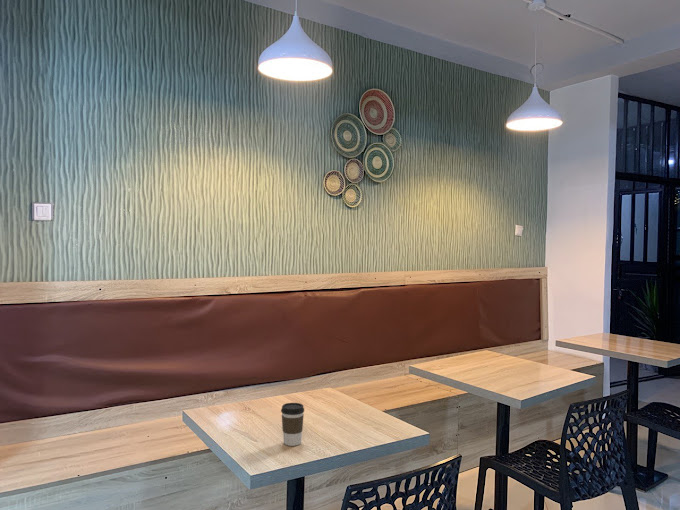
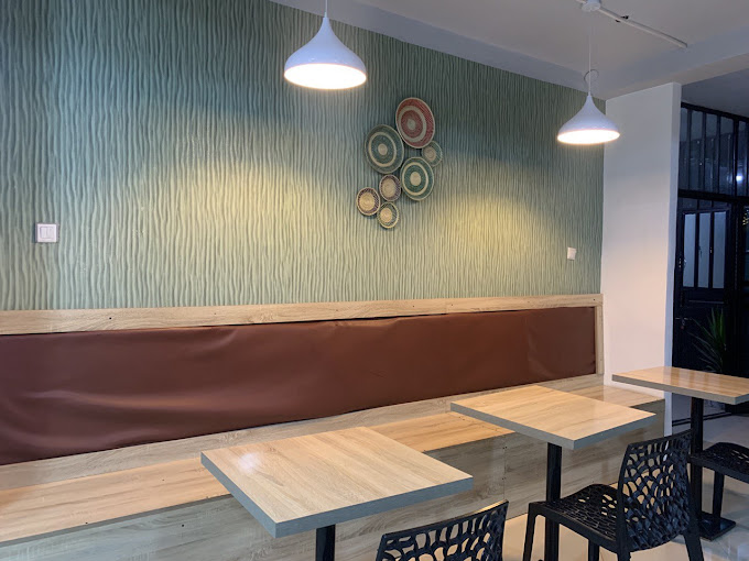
- coffee cup (292, 424)
